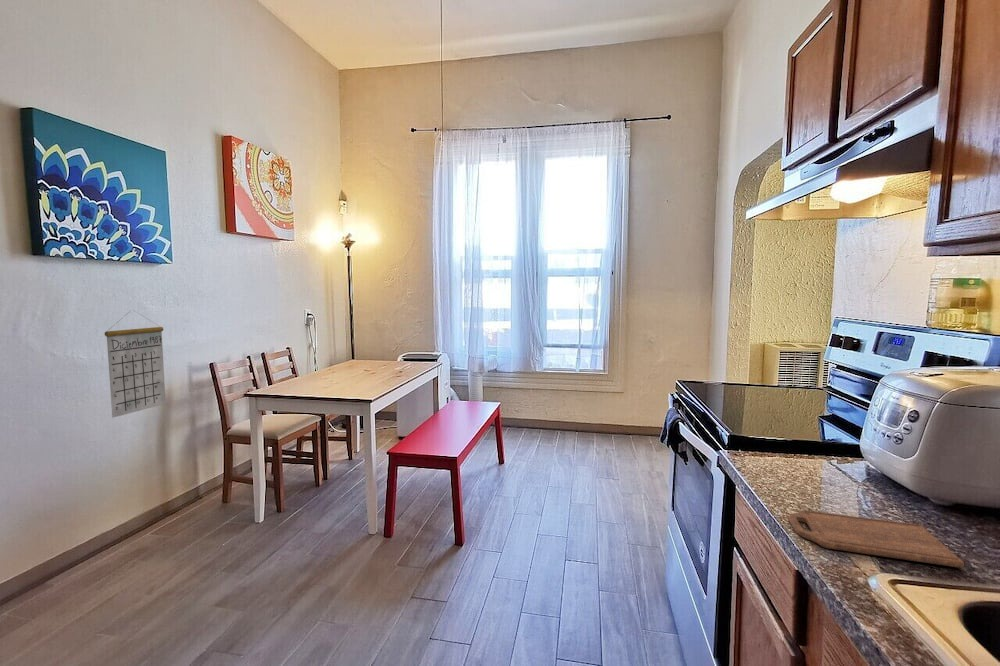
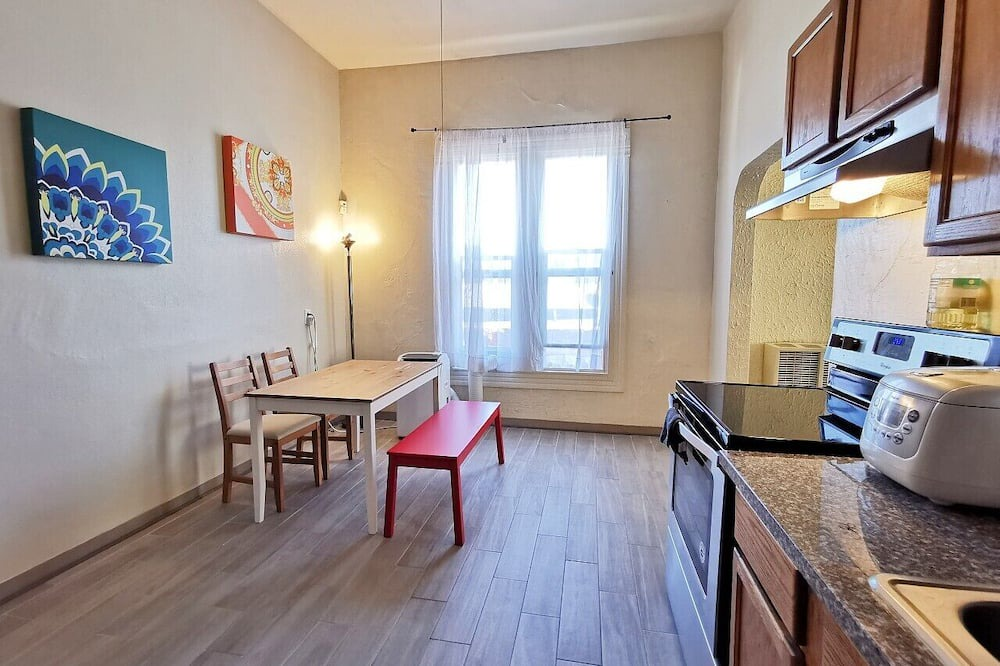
- calendar (137, 360)
- cutting board (863, 534)
